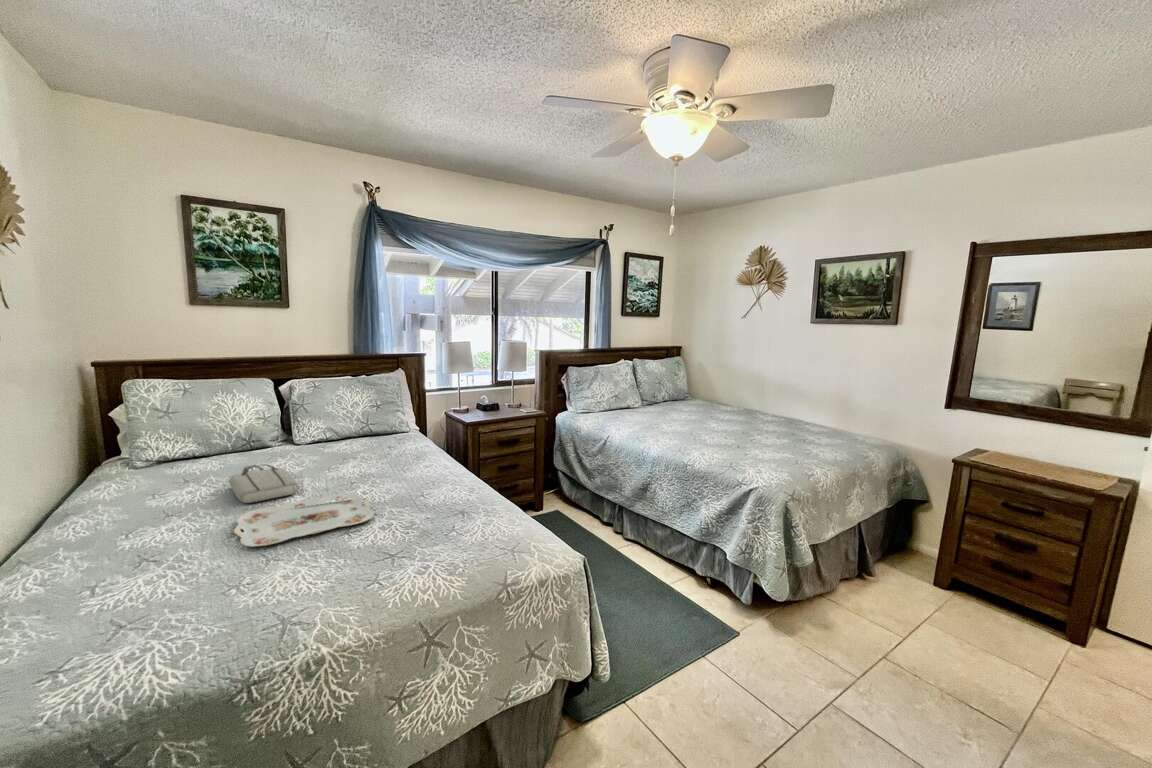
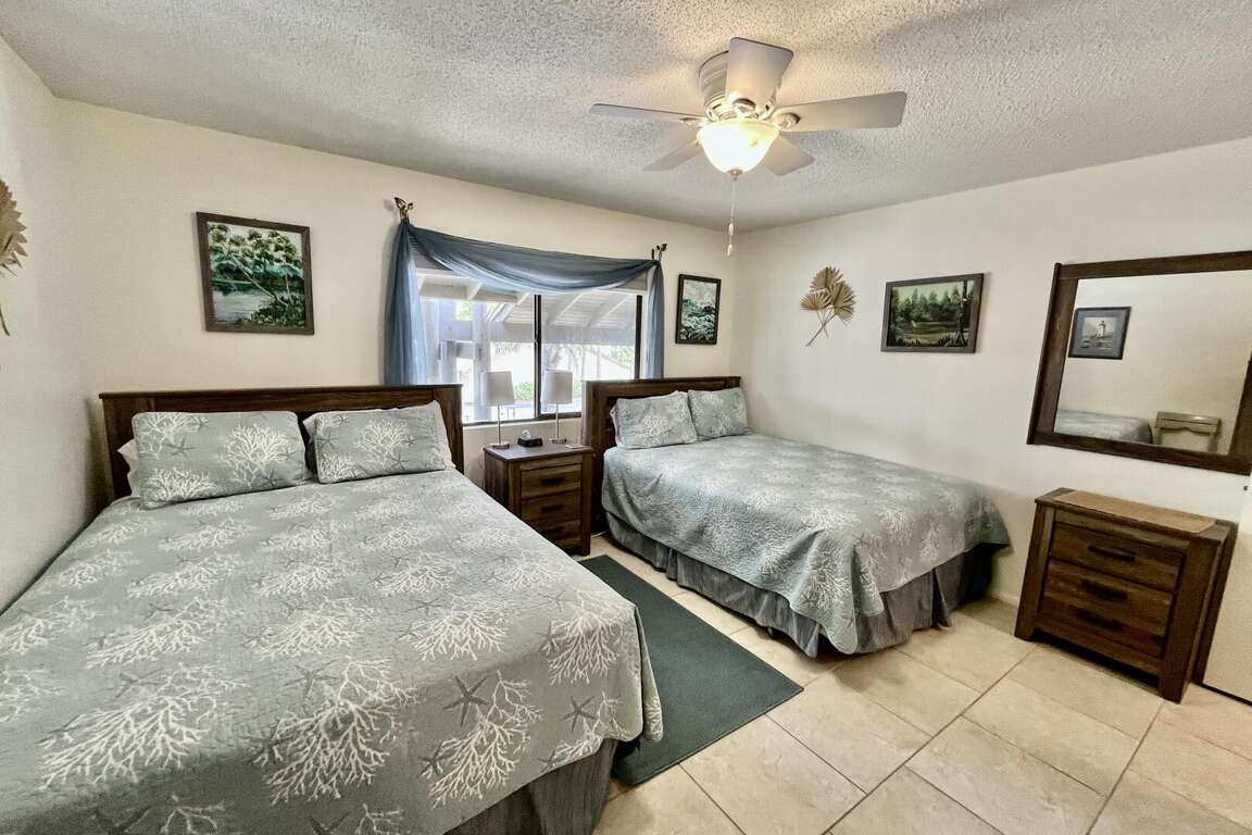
- serving tray (307, 517)
- tote bag (260, 479)
